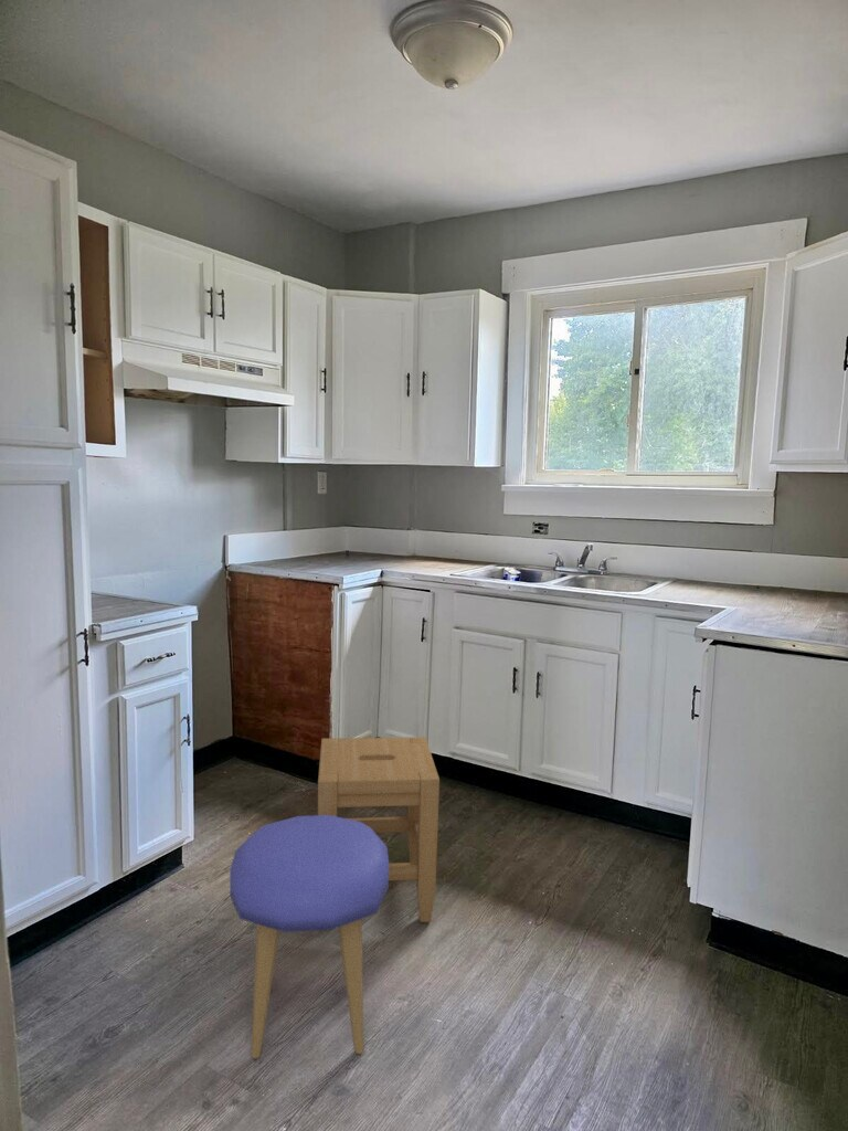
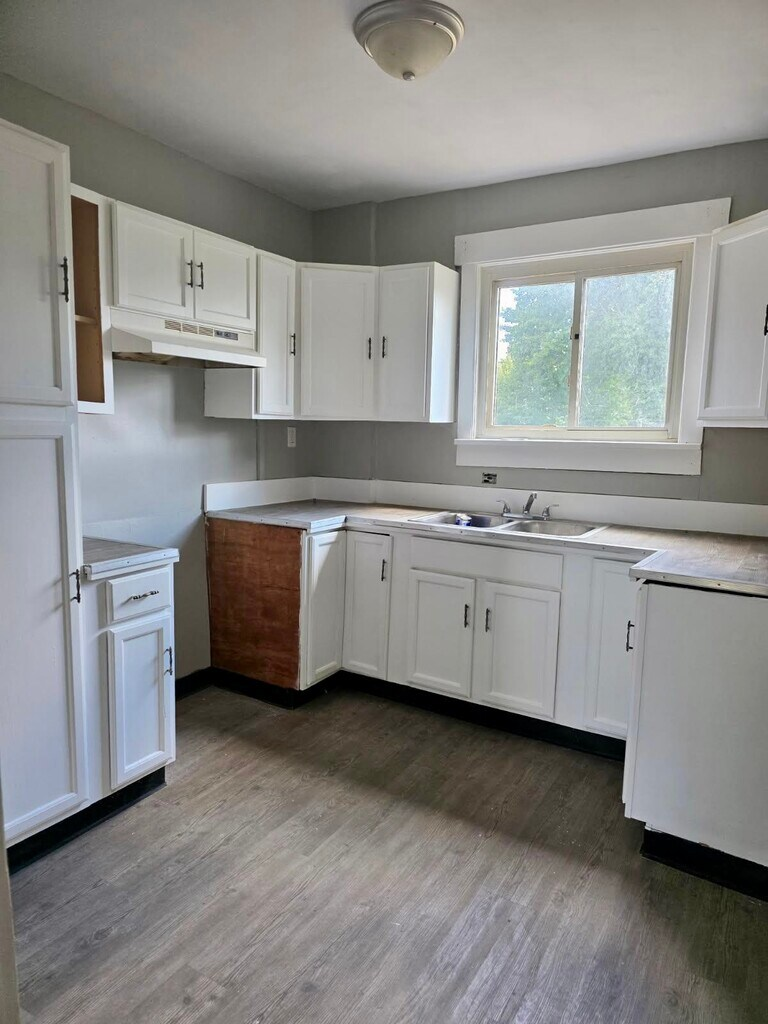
- stool (374, 825)
- stool (310, 930)
